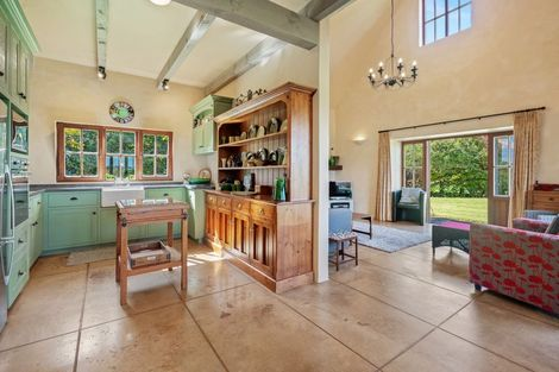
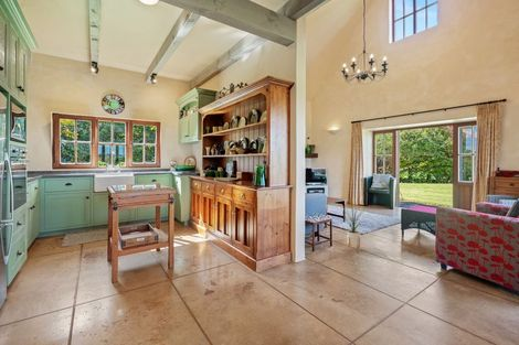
+ house plant (352, 226)
